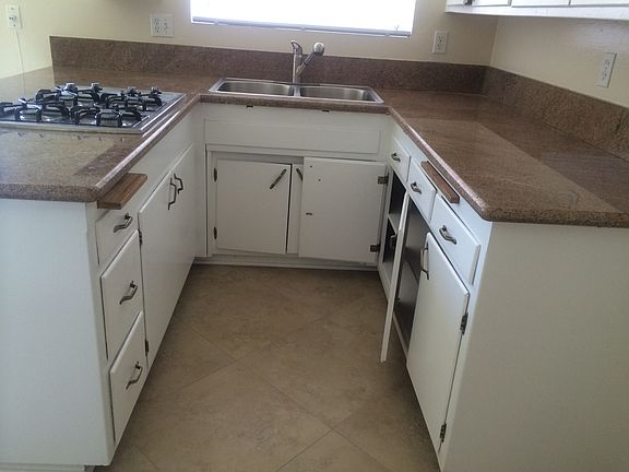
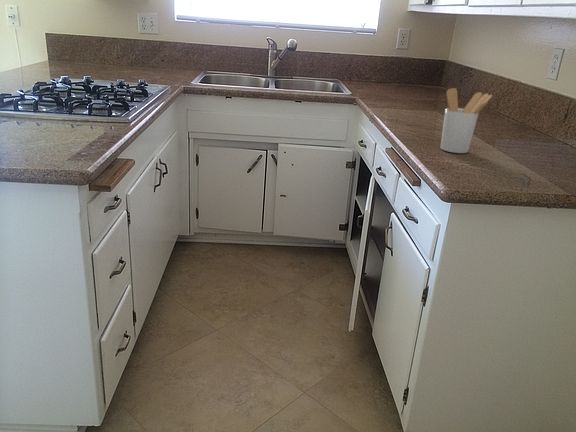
+ utensil holder (465, 120)
